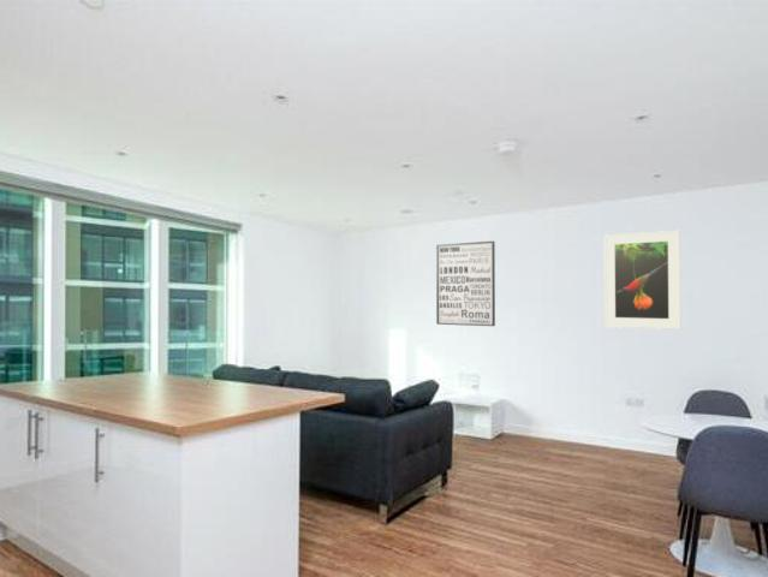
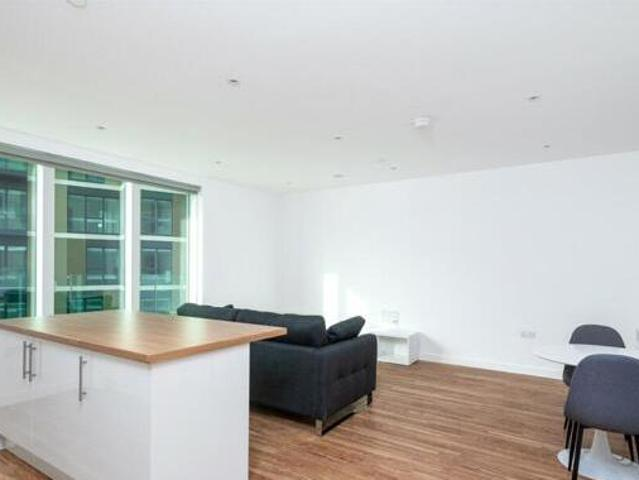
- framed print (641, 280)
- wall art (464, 284)
